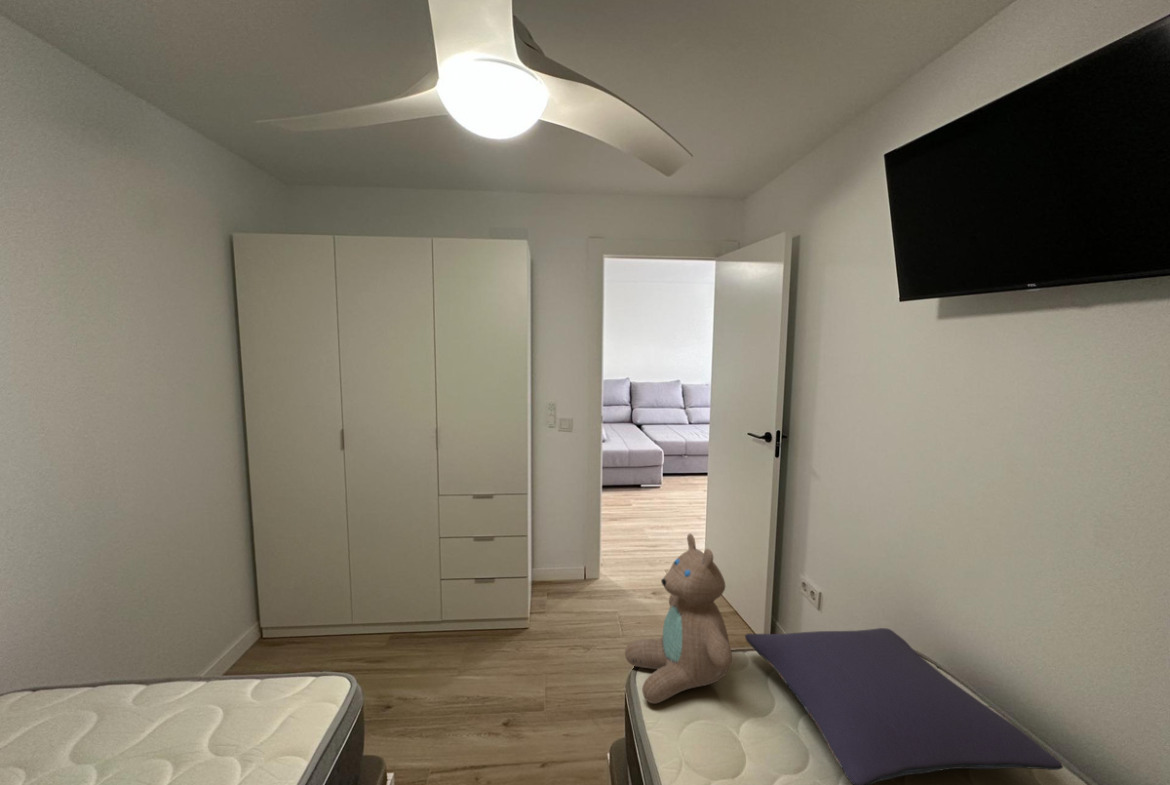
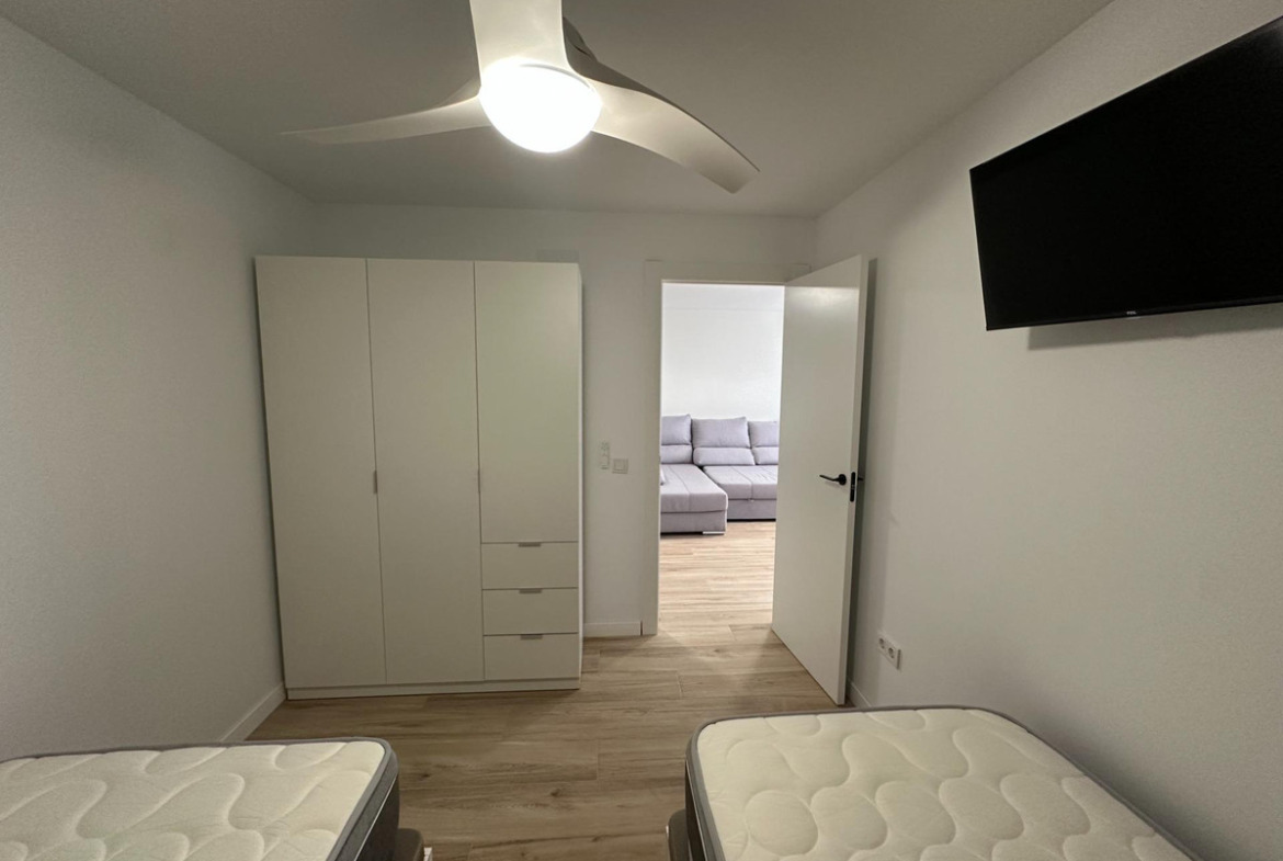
- teddy bear (678, 610)
- pillow (875, 689)
